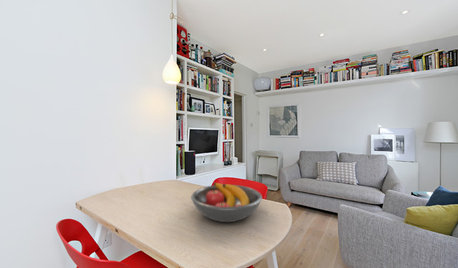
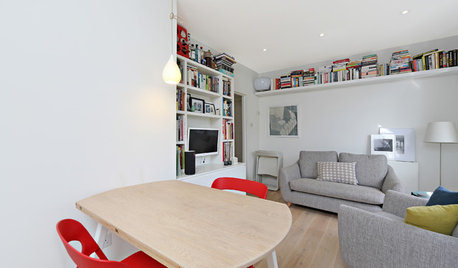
- fruit bowl (226, 201)
